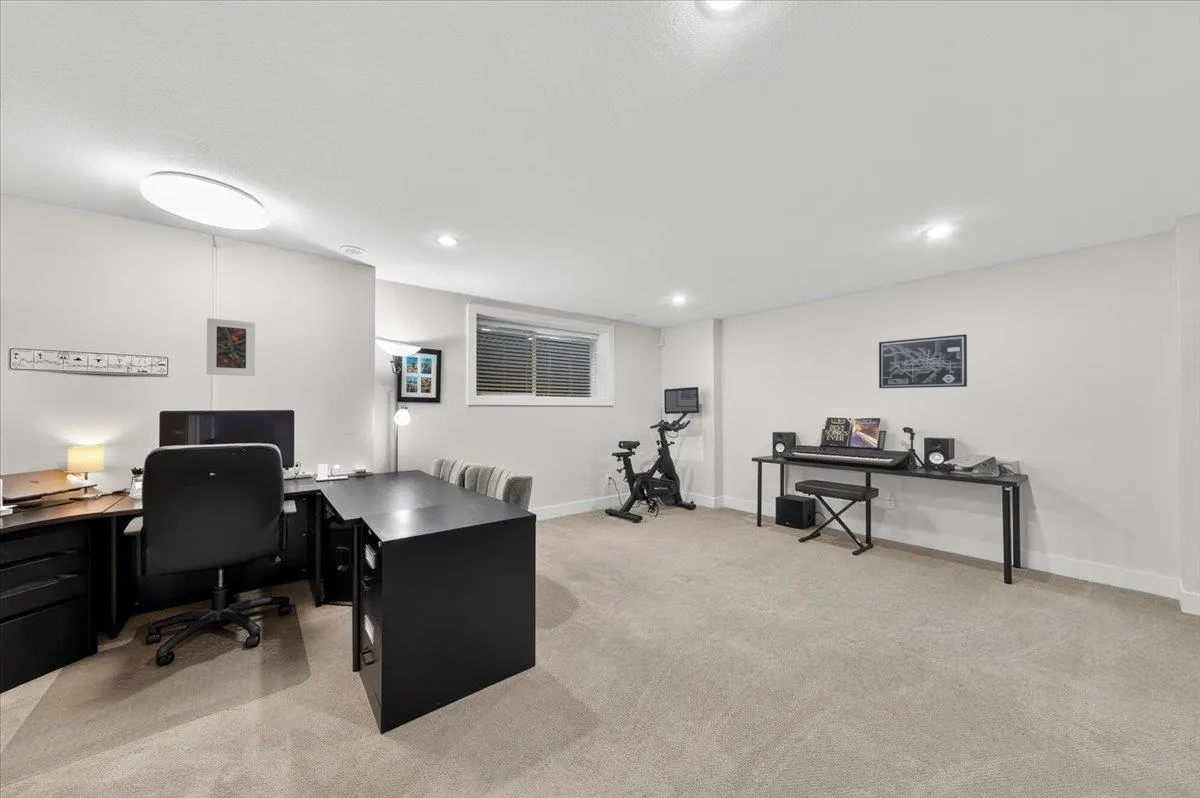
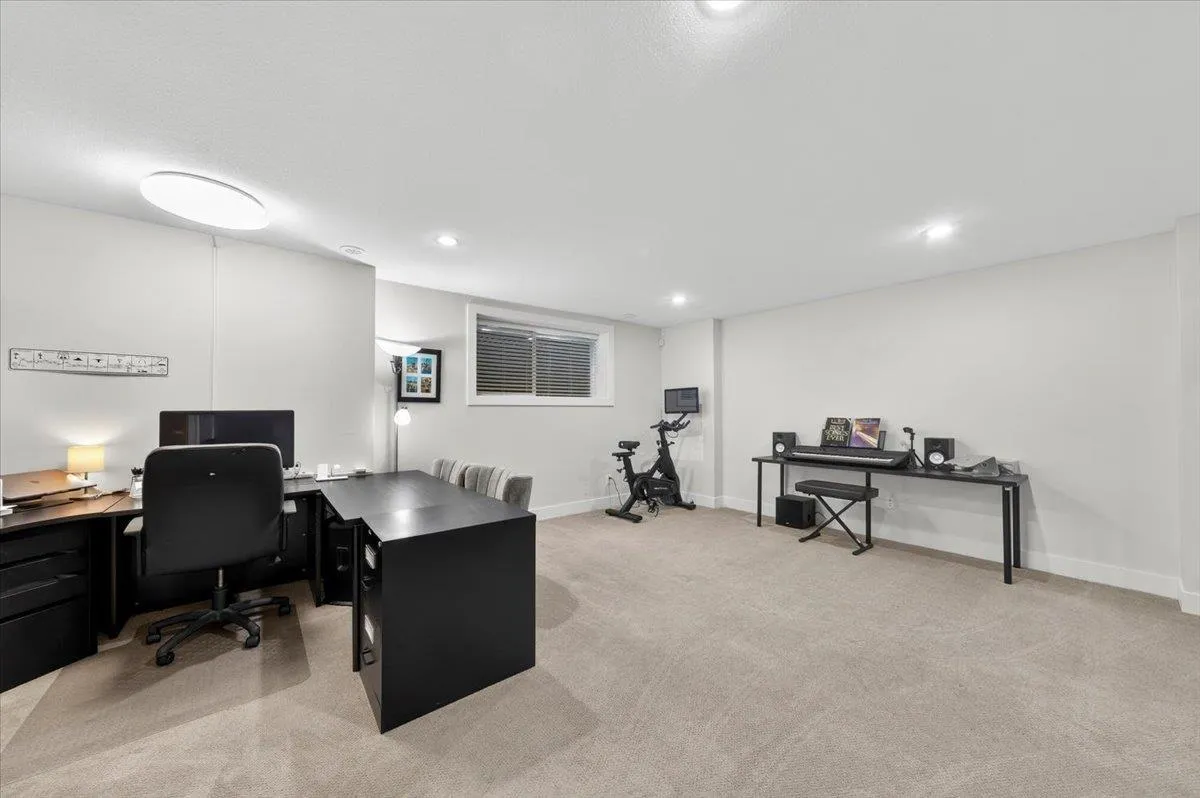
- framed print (231, 347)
- wall art (920, 363)
